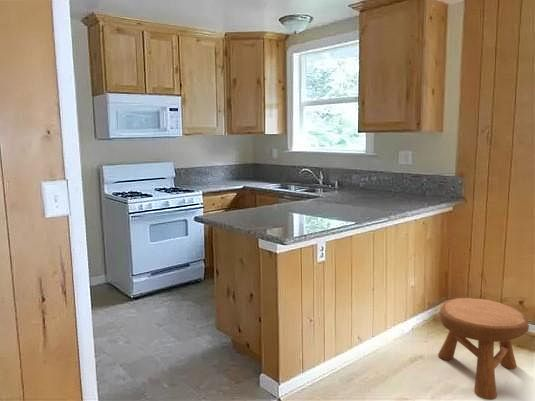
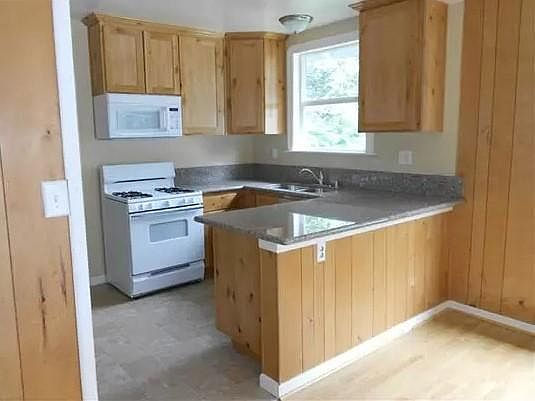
- stool (482, 344)
